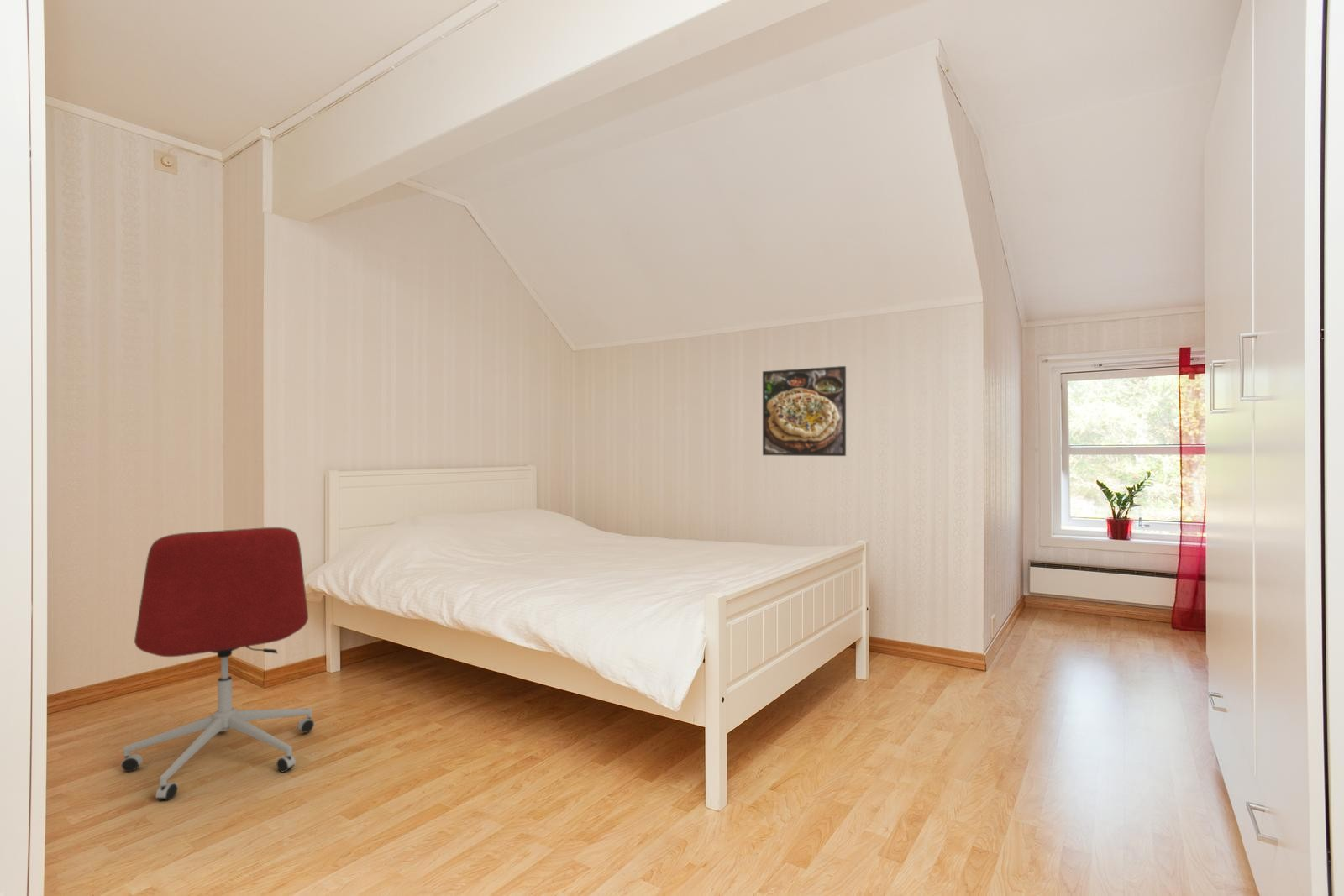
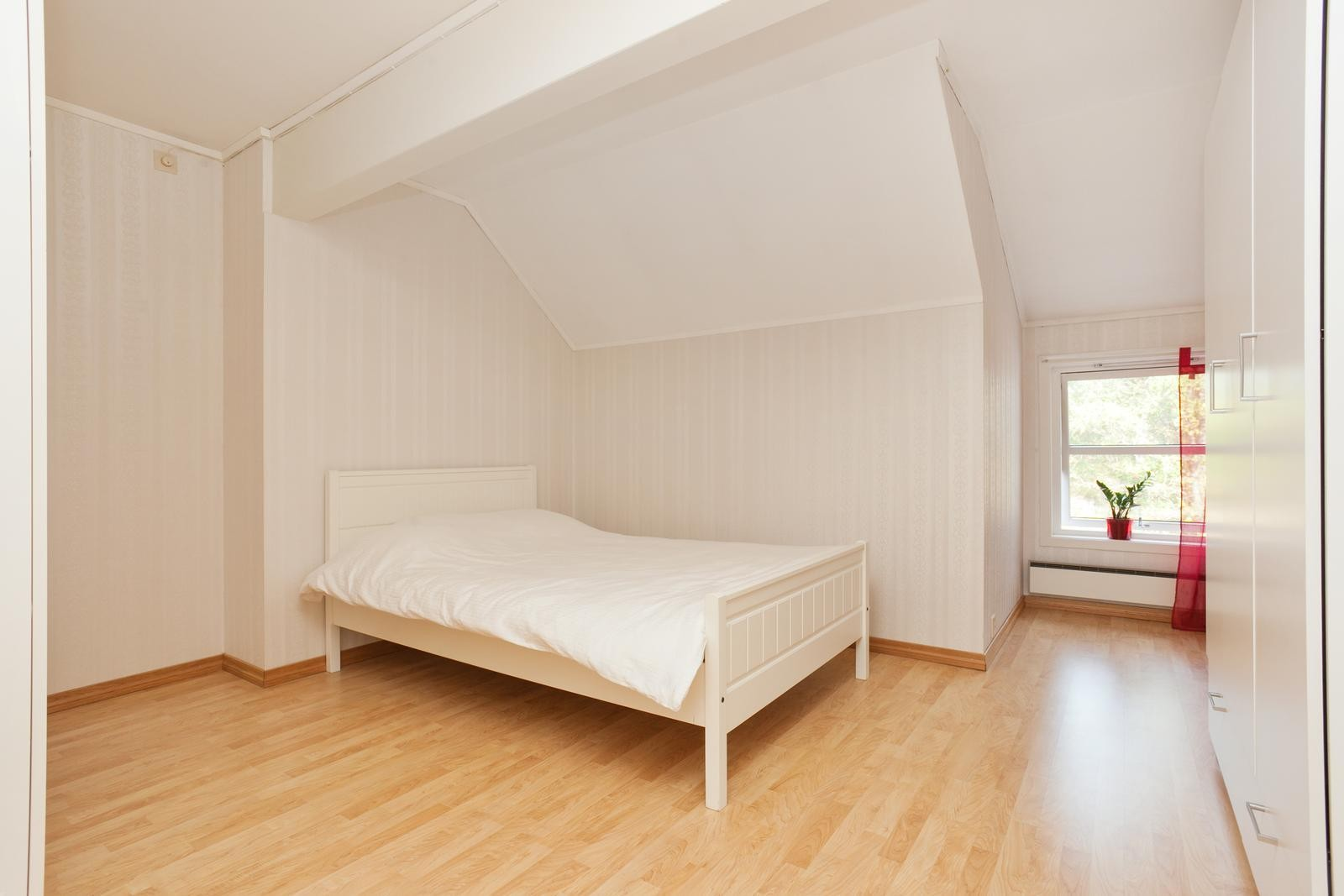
- office chair (224, 640)
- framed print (802, 412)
